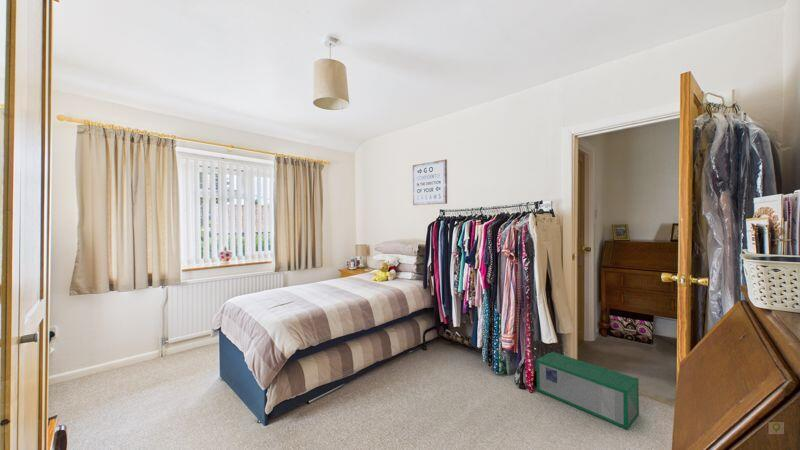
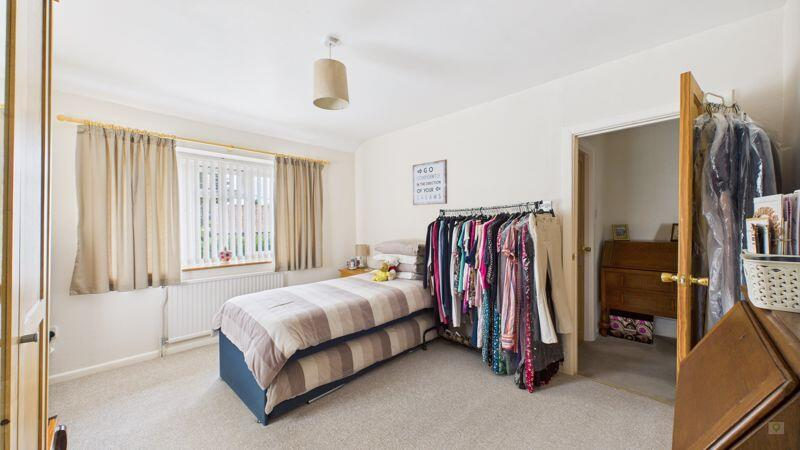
- storage bin (584, 385)
